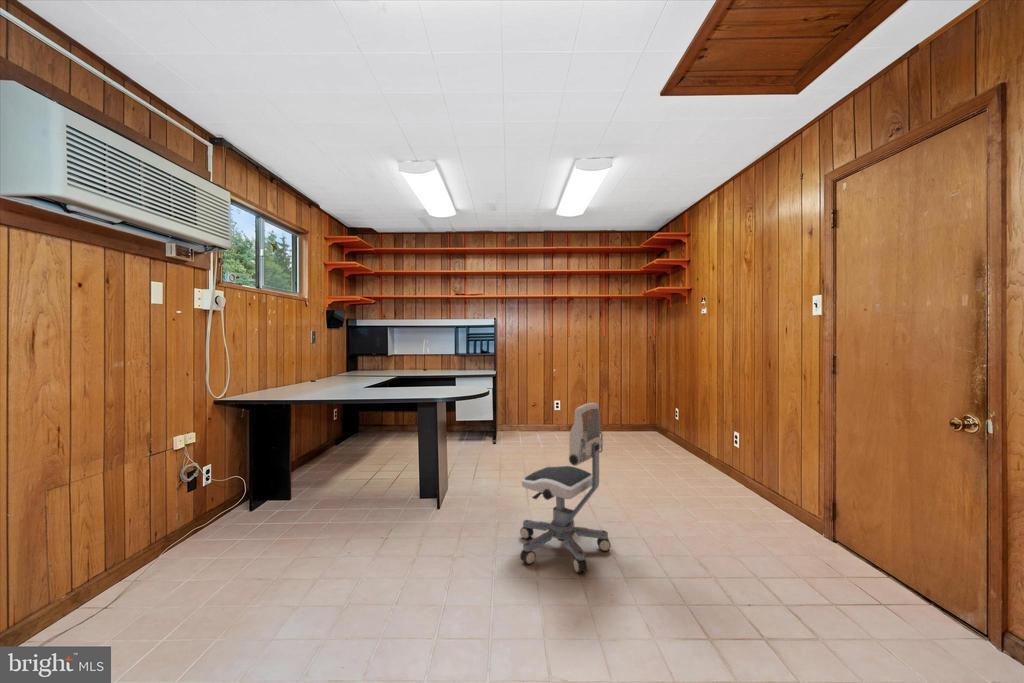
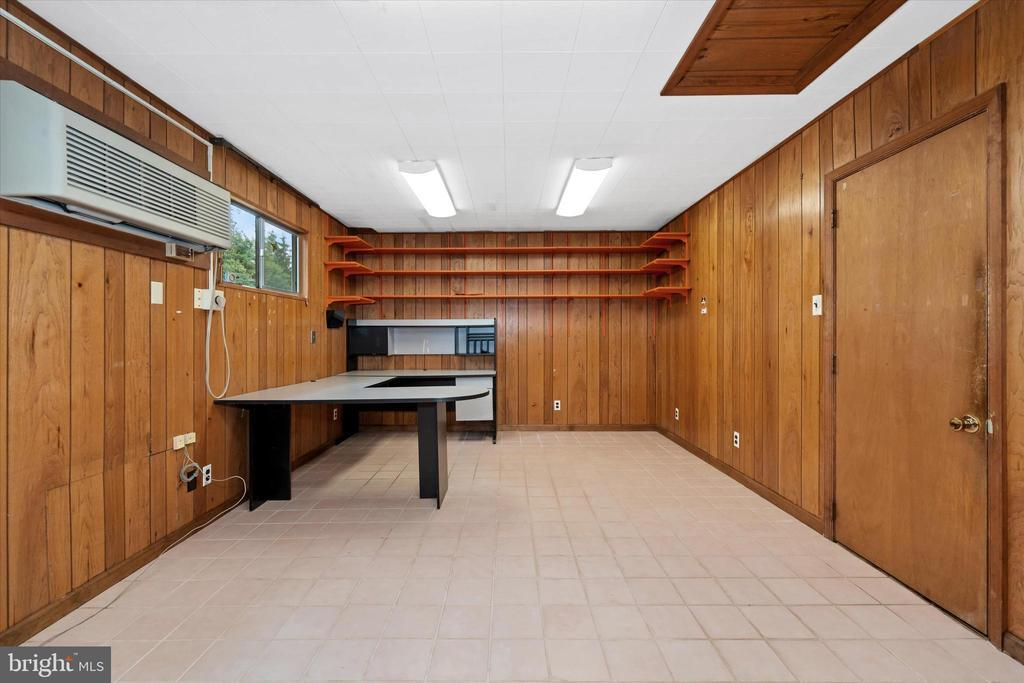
- office chair (558, 474)
